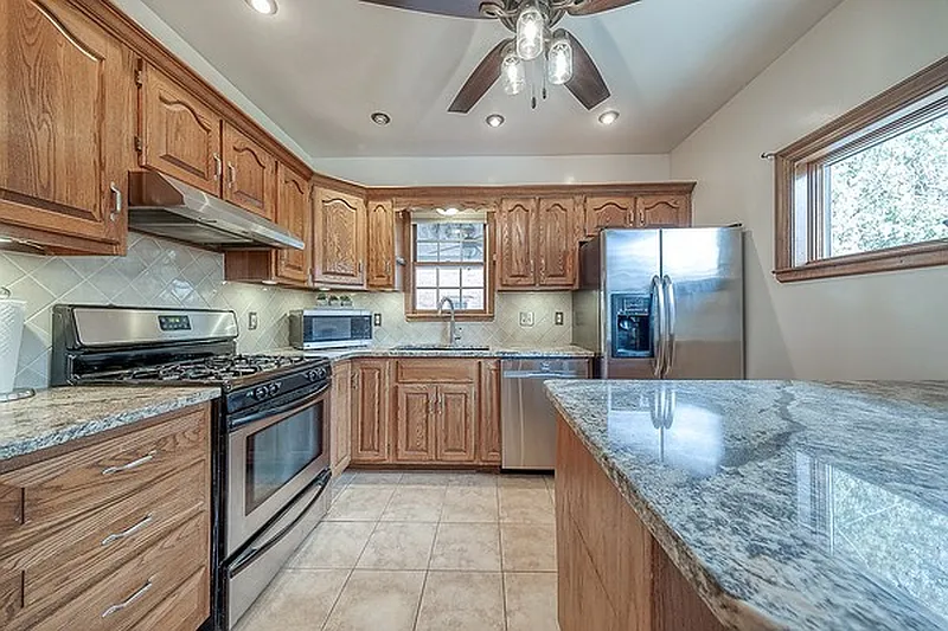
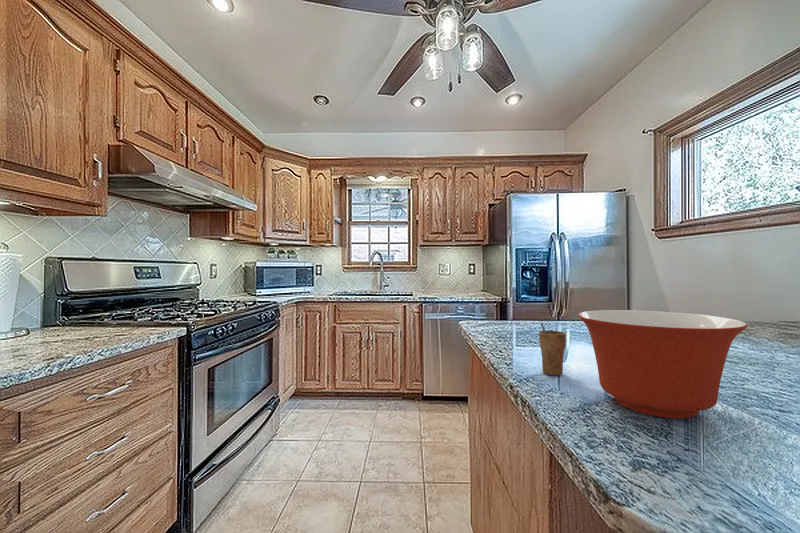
+ mixing bowl (654, 361)
+ cup (552, 347)
